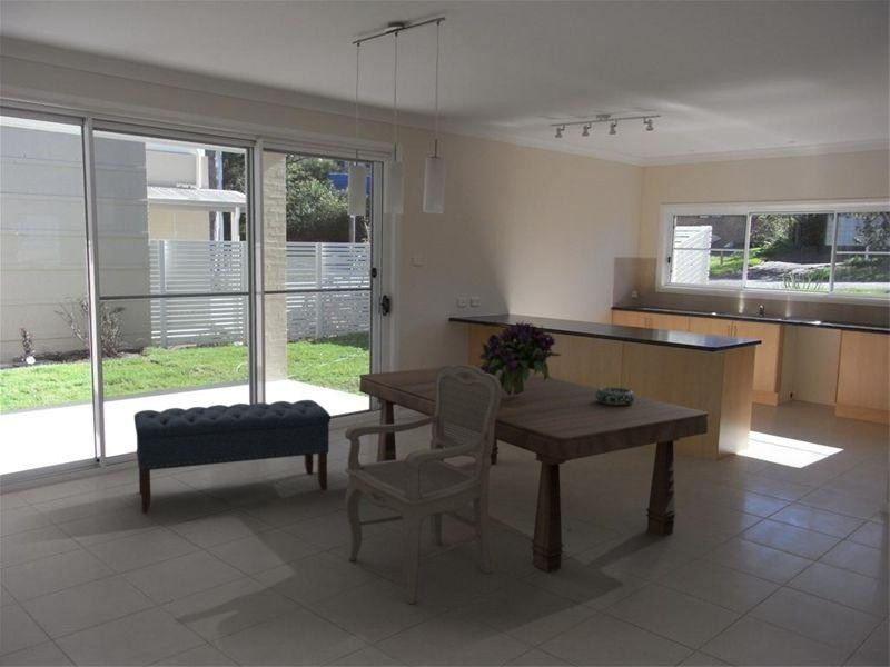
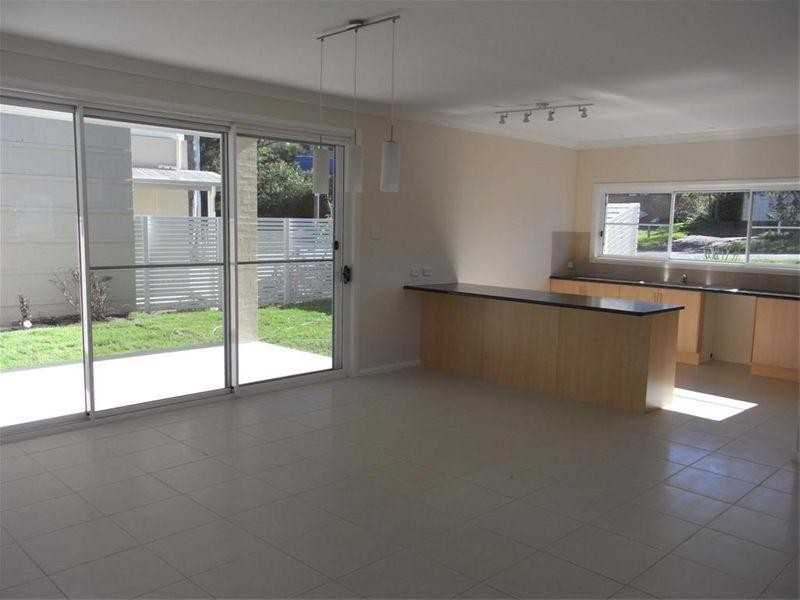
- dining table (513, 445)
- decorative bowl (614, 396)
- bench (234, 449)
- bouquet (517, 359)
- chair (423, 469)
